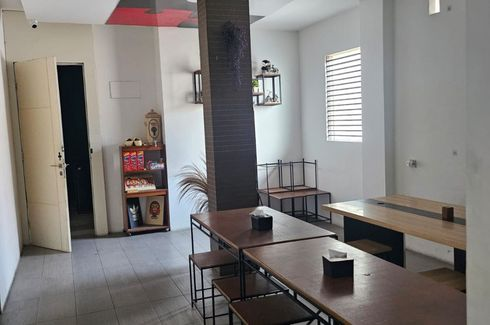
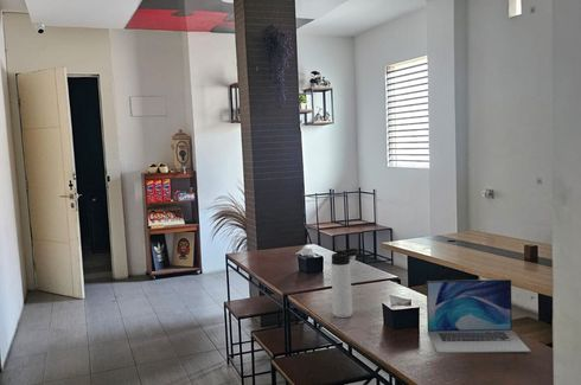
+ thermos bottle (345, 282)
+ laptop (475, 314)
